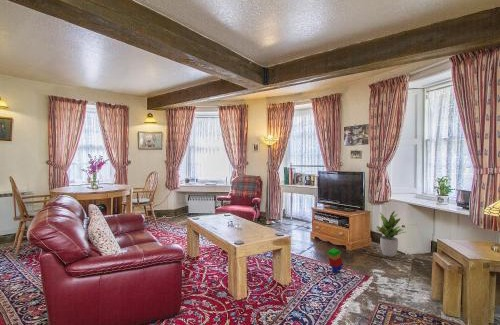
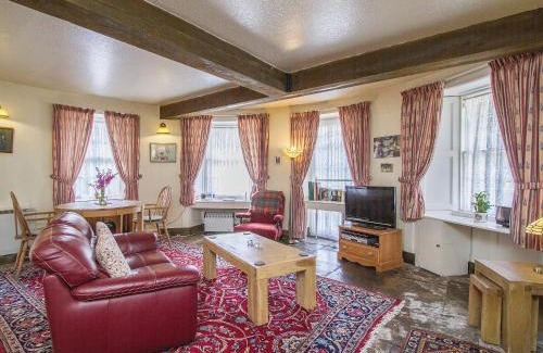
- potted plant (388, 232)
- stacking toy (335, 260)
